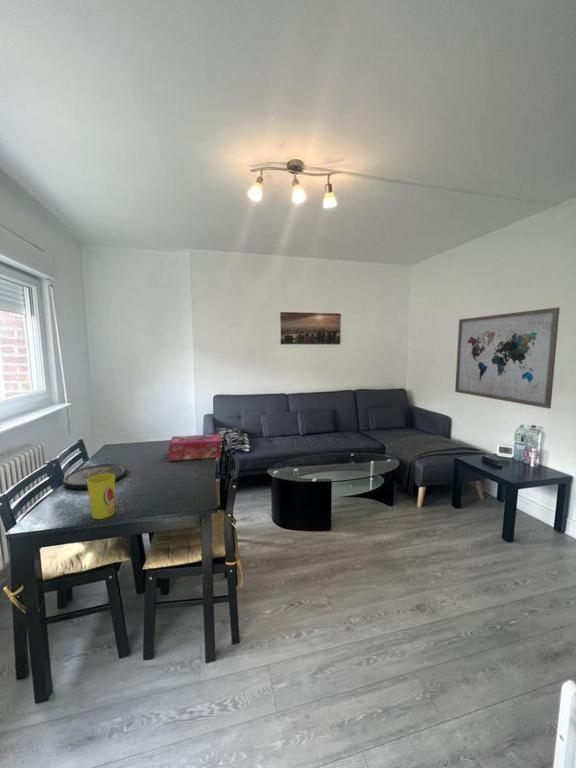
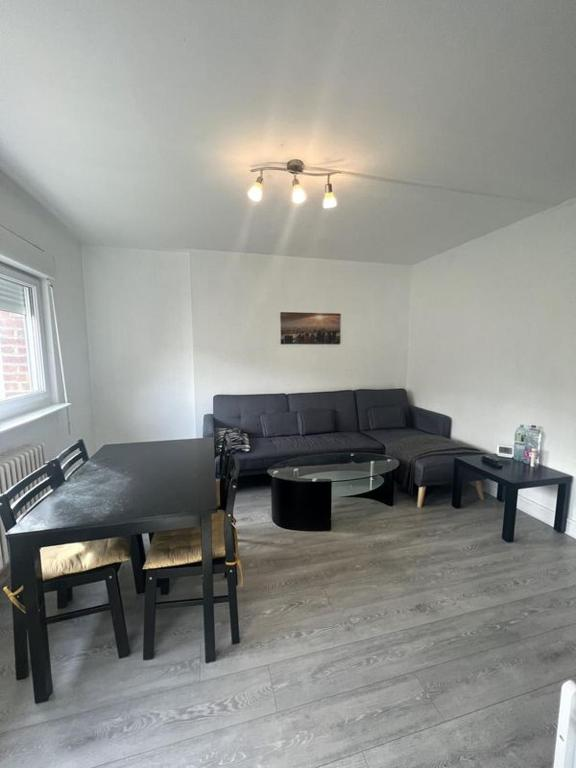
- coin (96, 474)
- cup (102, 496)
- wall art (498, 357)
- tissue box (196, 446)
